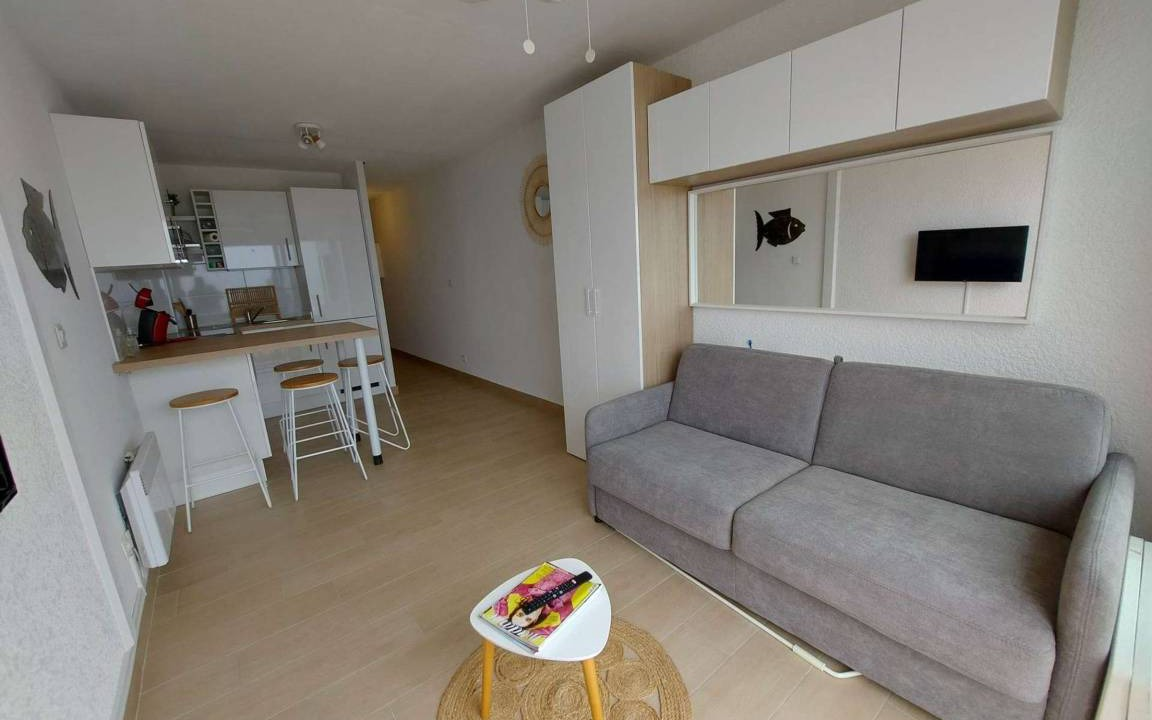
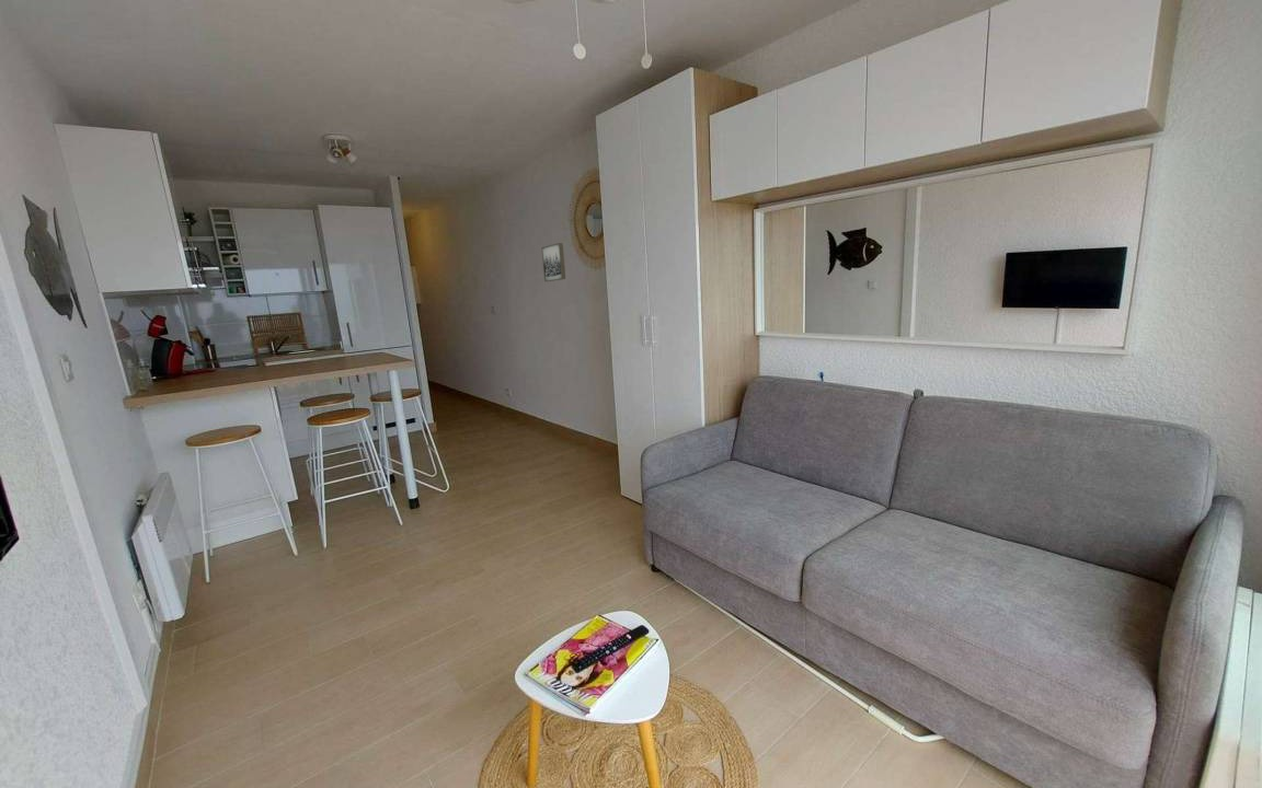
+ wall art (553, 263)
